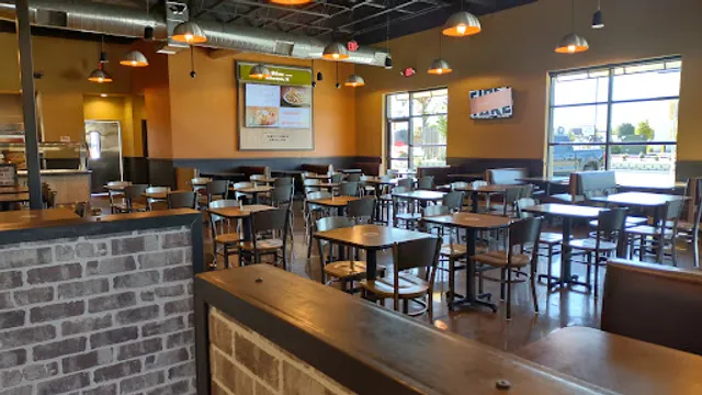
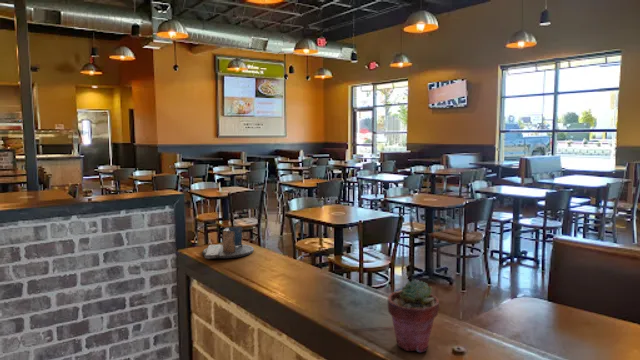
+ potted succulent (413, 312)
+ napkin holder (228, 240)
